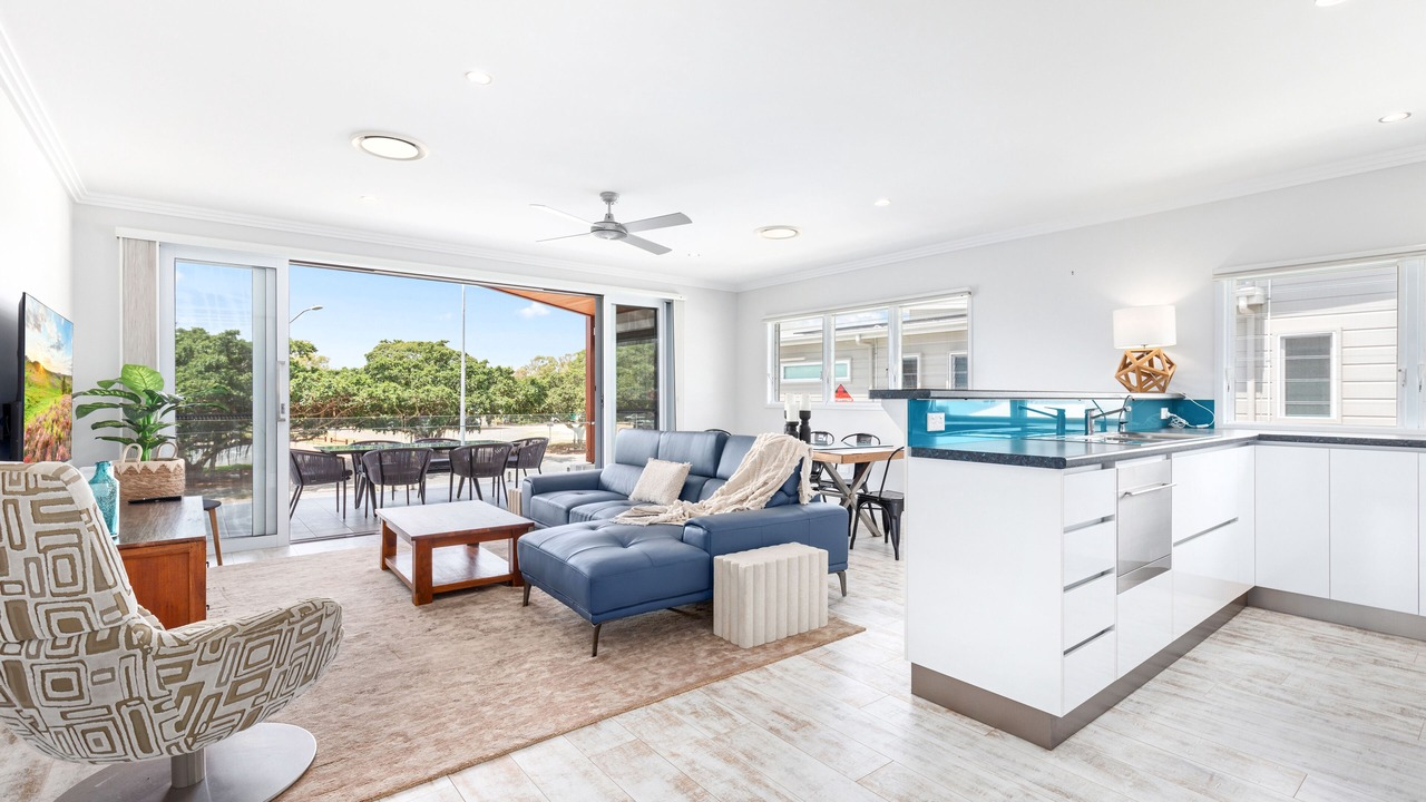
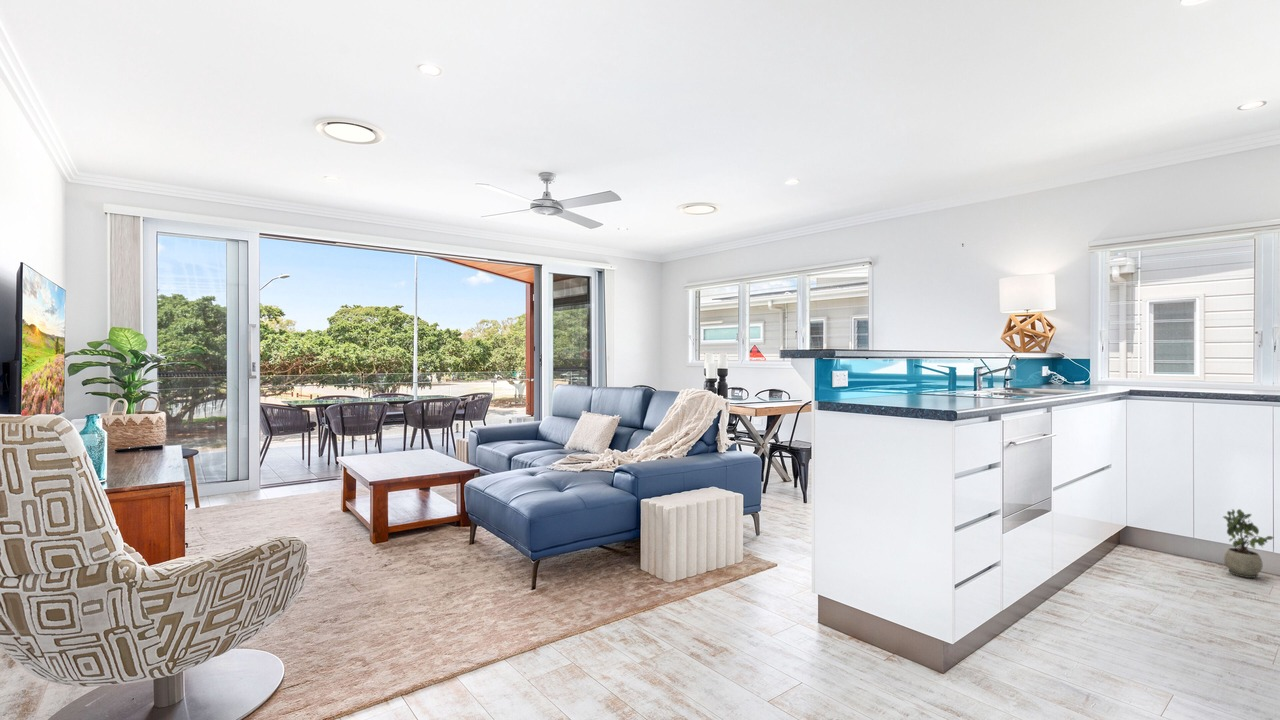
+ potted plant (1247, 543)
